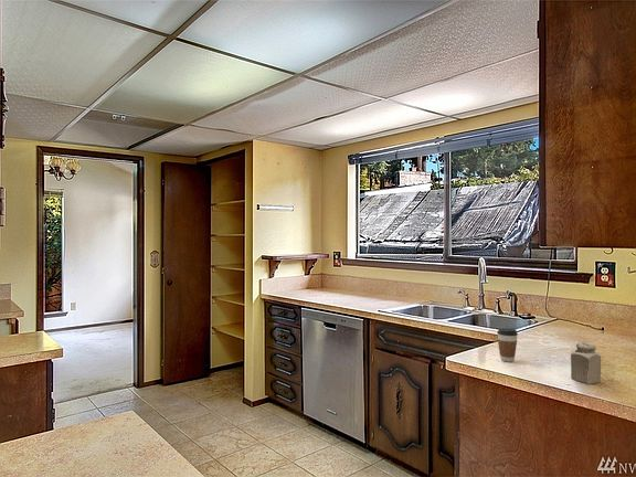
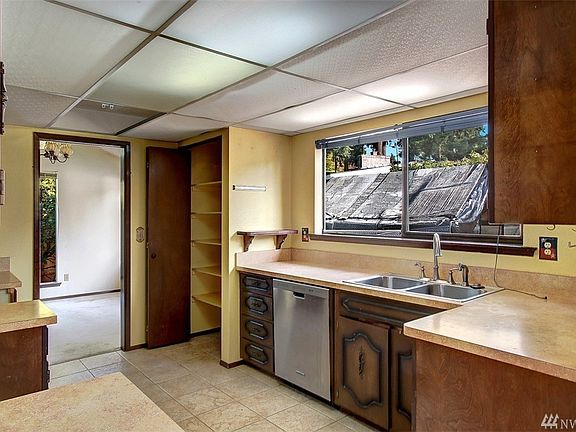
- coffee cup (507, 344)
- salt shaker (585, 361)
